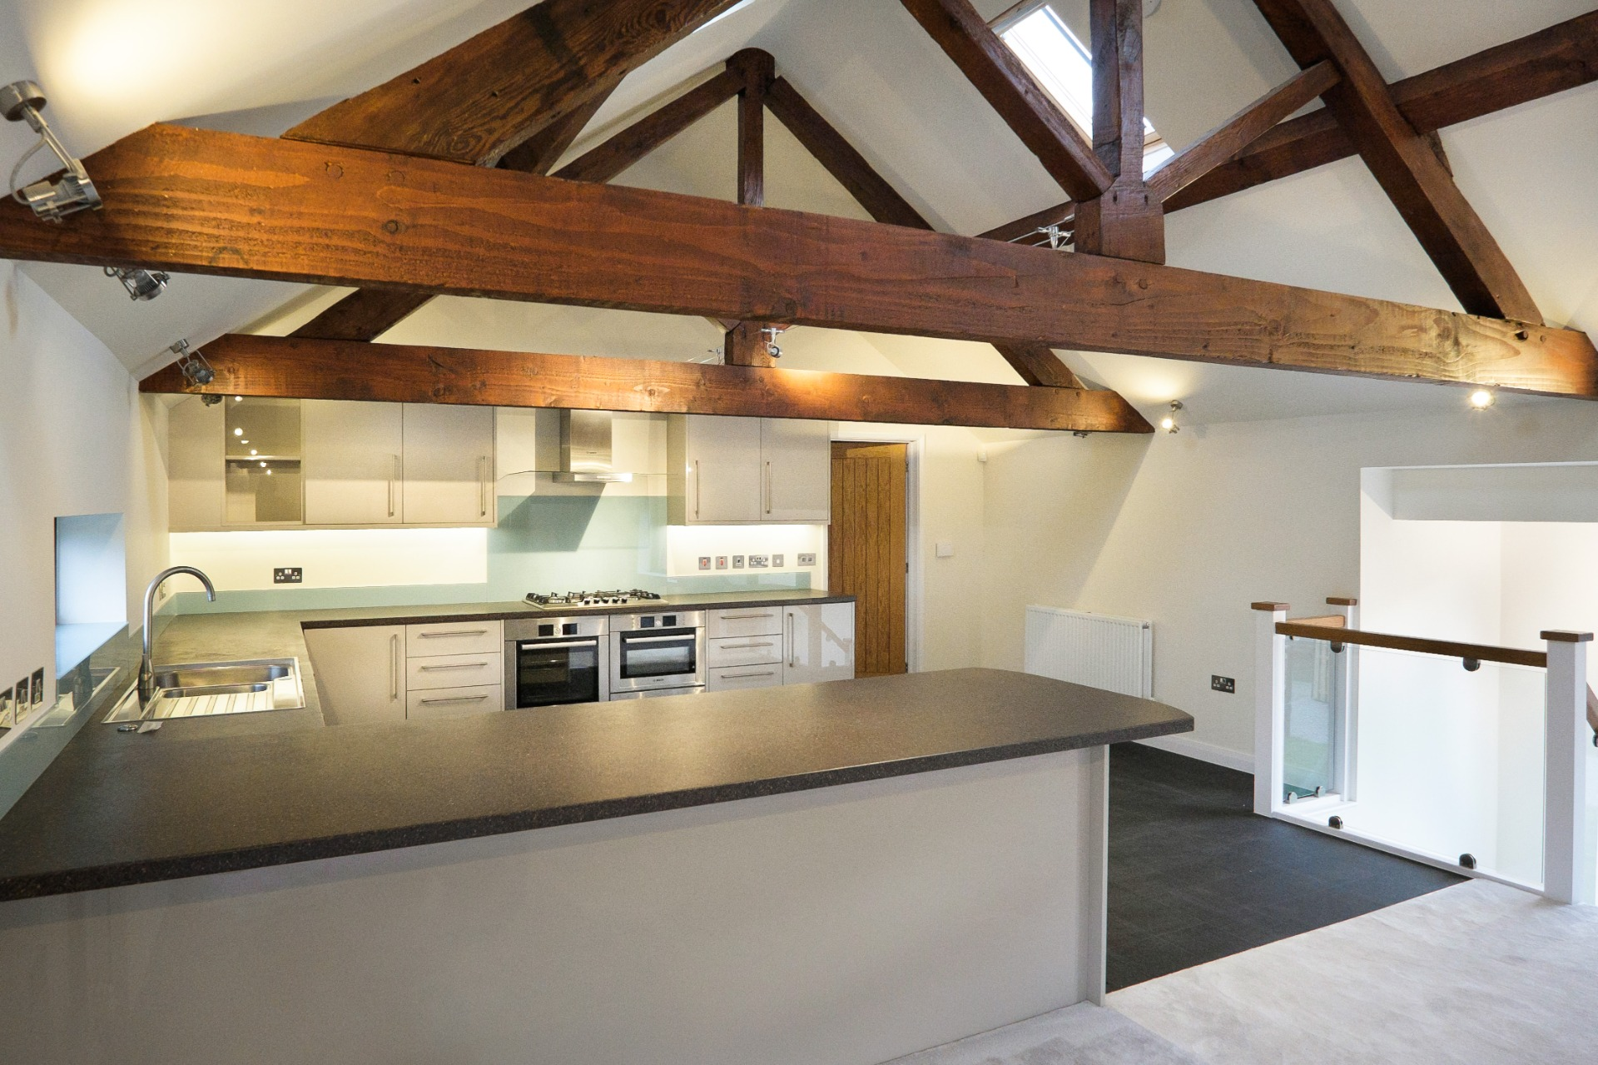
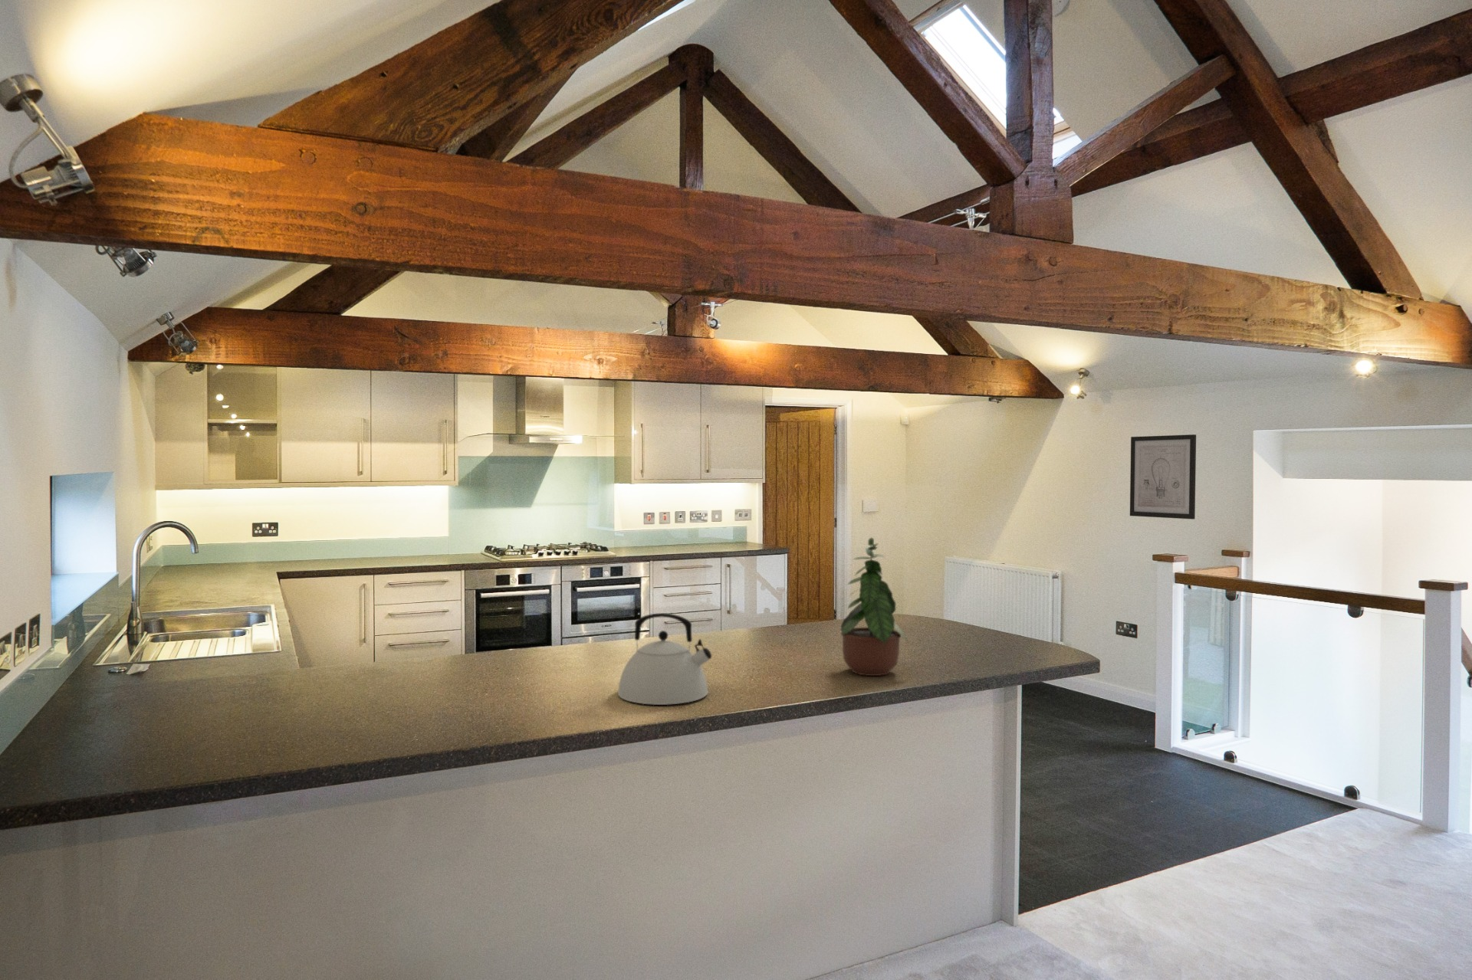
+ potted plant (874, 604)
+ kettle (664, 653)
+ wall art (1161, 477)
